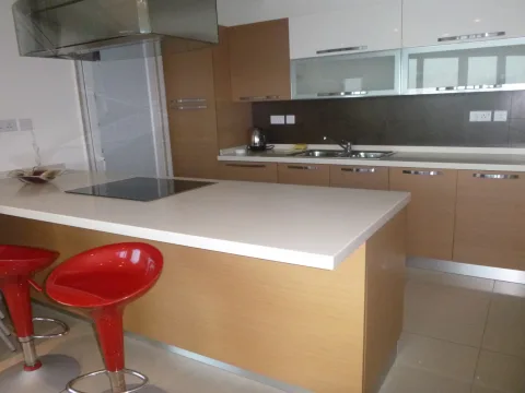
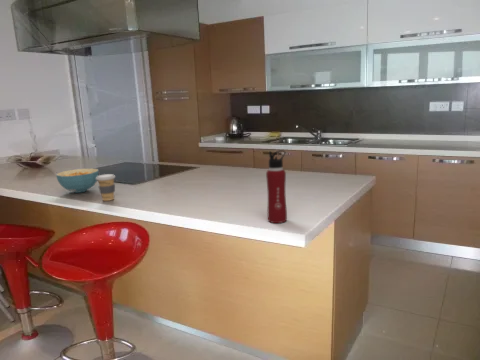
+ water bottle (276, 186)
+ cereal bowl (79, 181)
+ coffee cup (107, 187)
